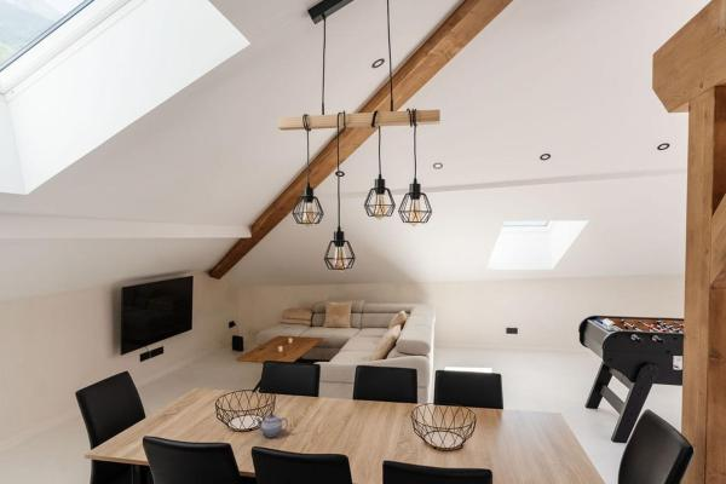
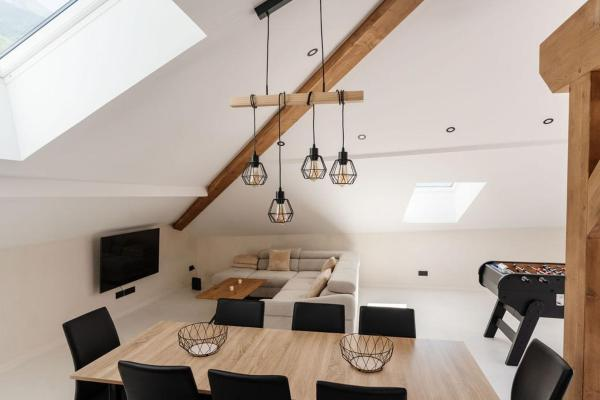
- teapot (271, 424)
